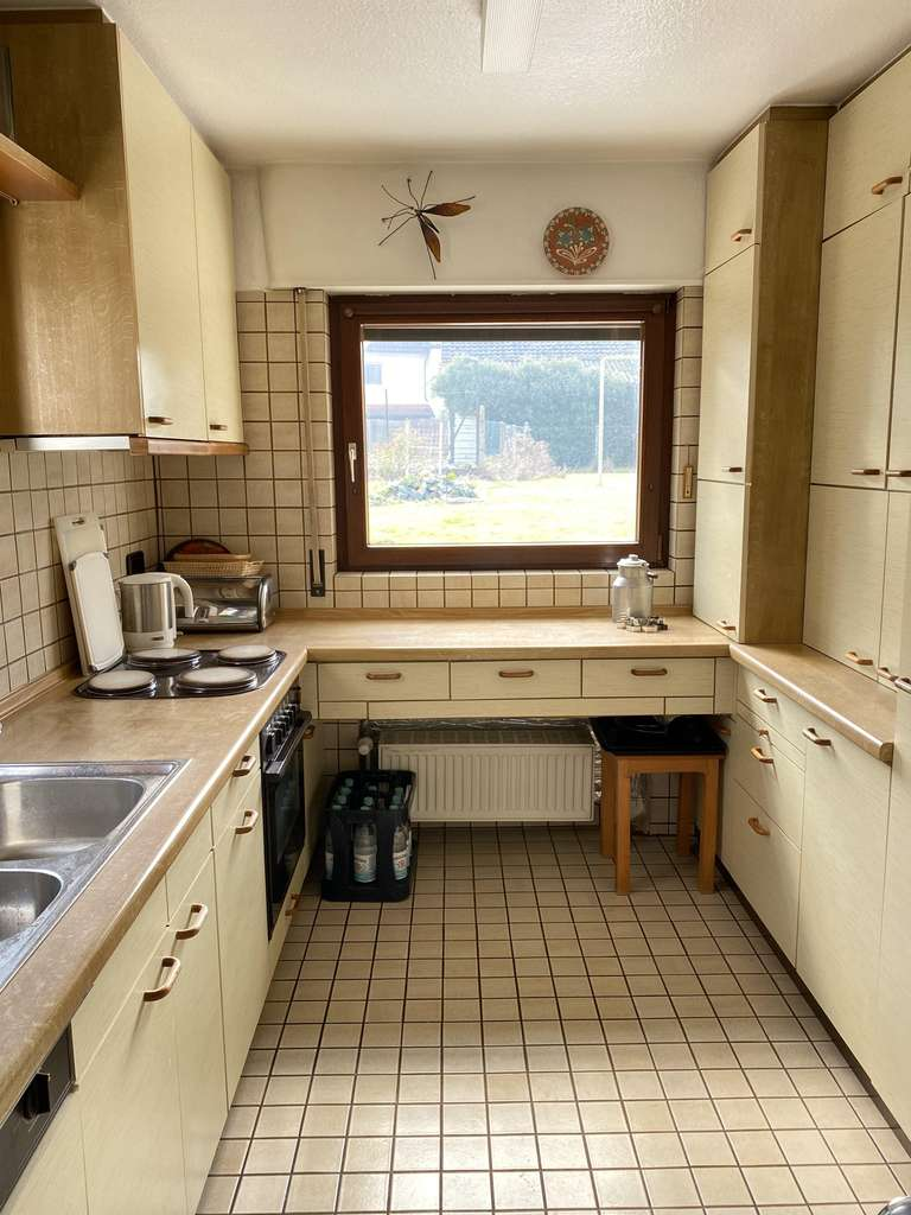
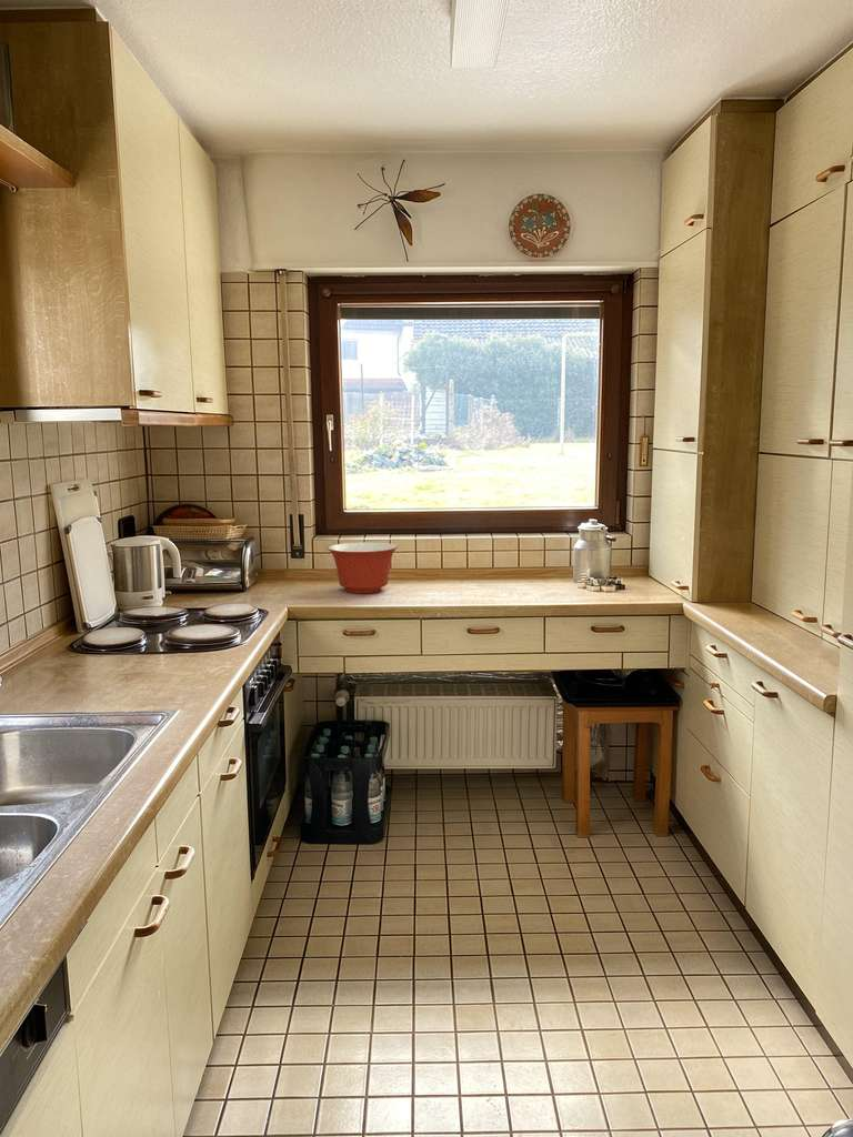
+ mixing bowl (363, 568)
